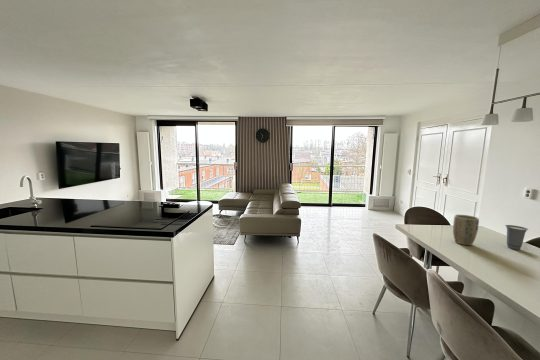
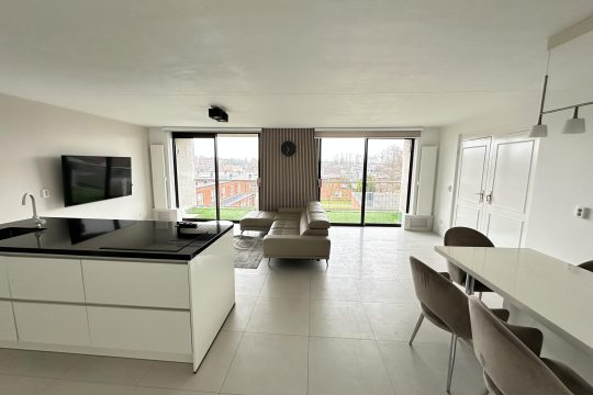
- plant pot (465, 230)
- cup (515, 237)
